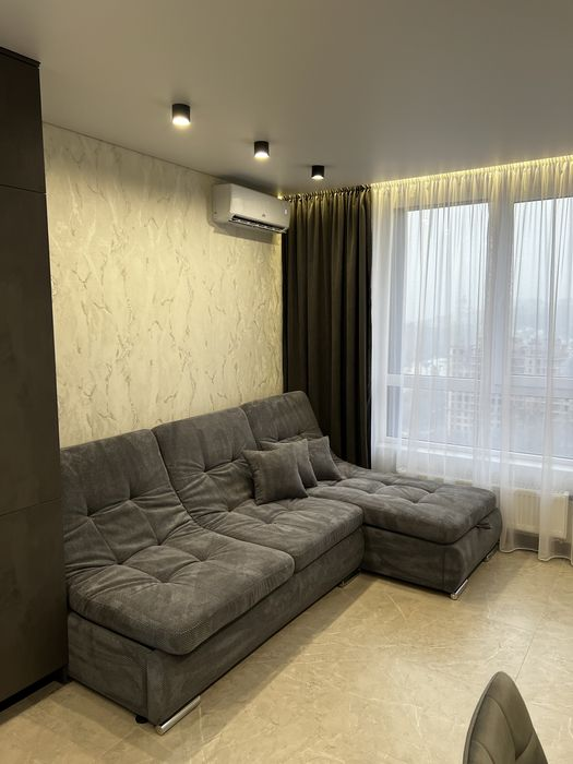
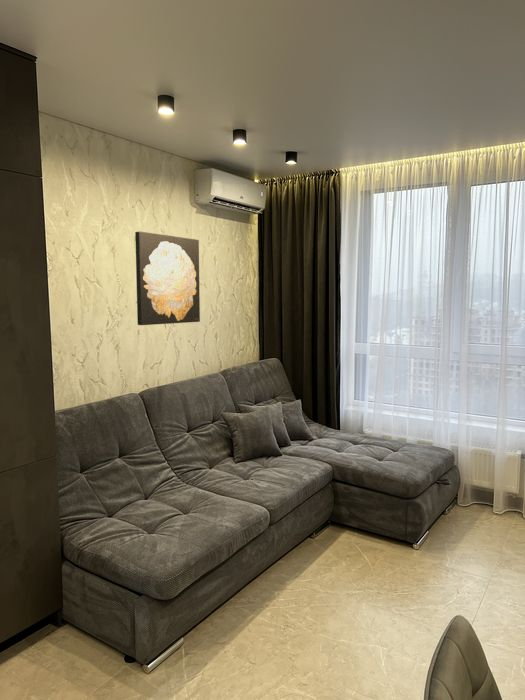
+ wall art (169, 280)
